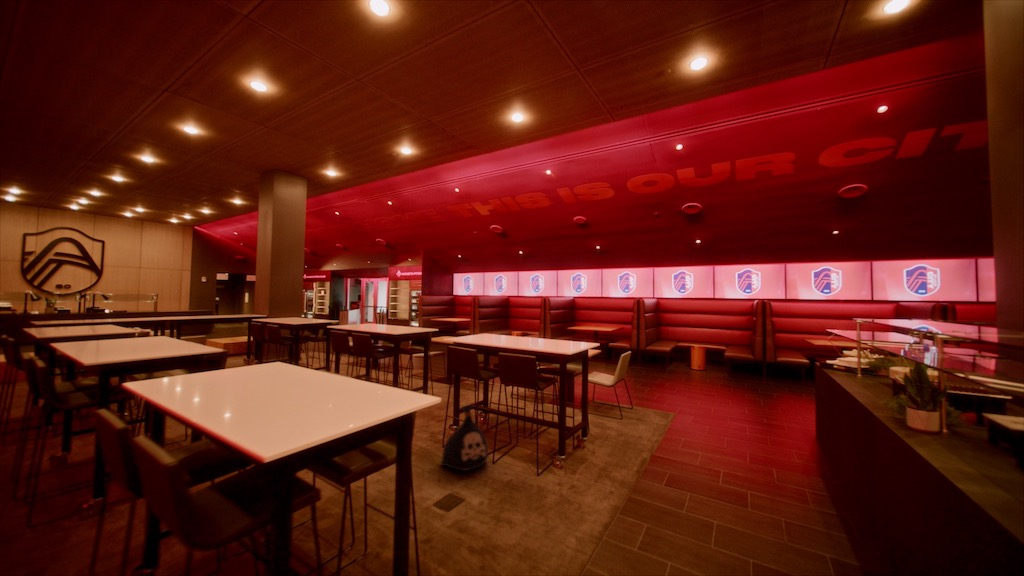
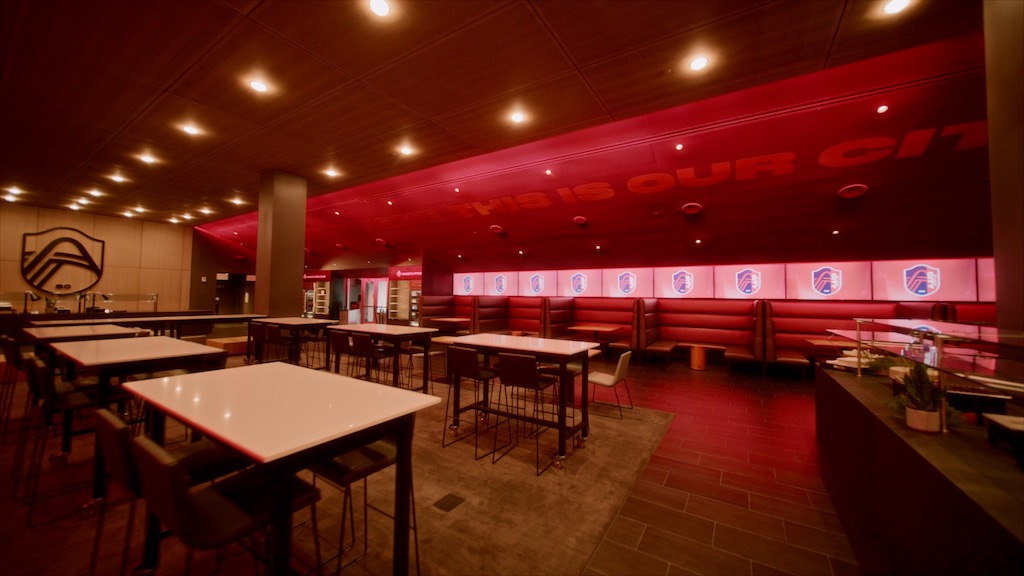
- bag (466, 435)
